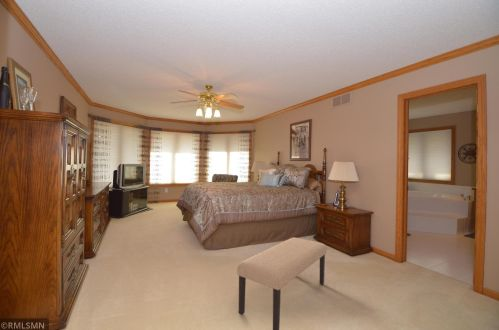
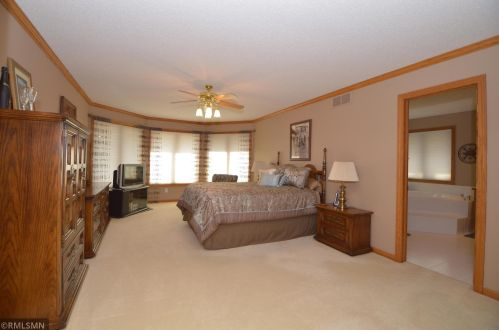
- bench (286, 273)
